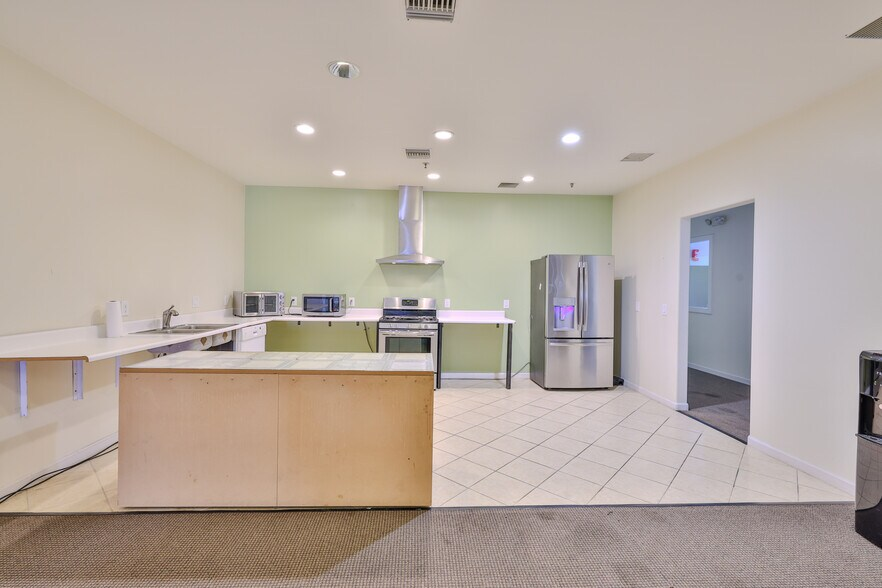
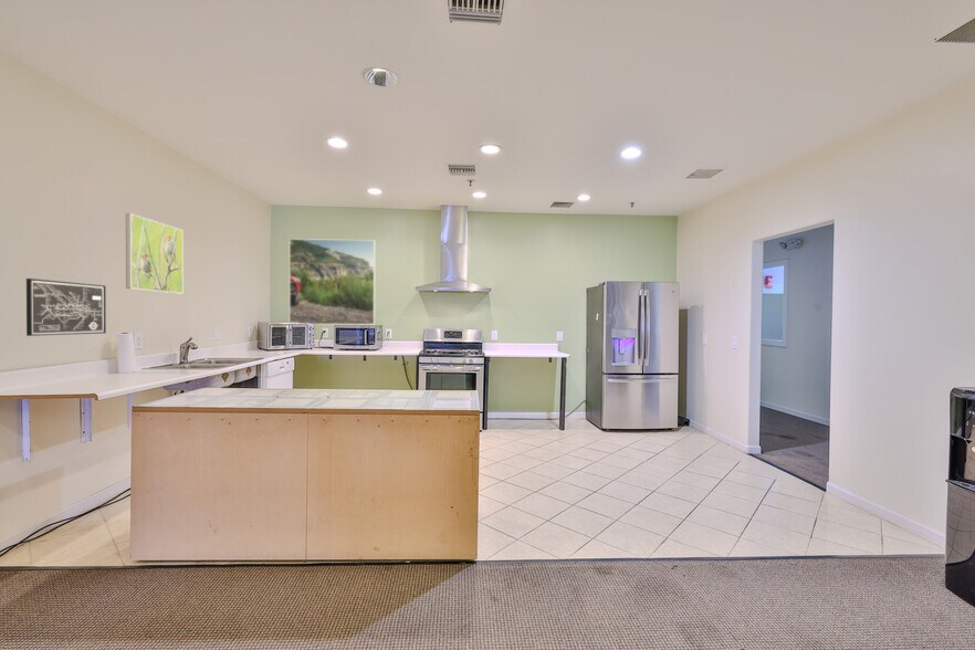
+ wall art (70, 307)
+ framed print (332, 282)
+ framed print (156, 256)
